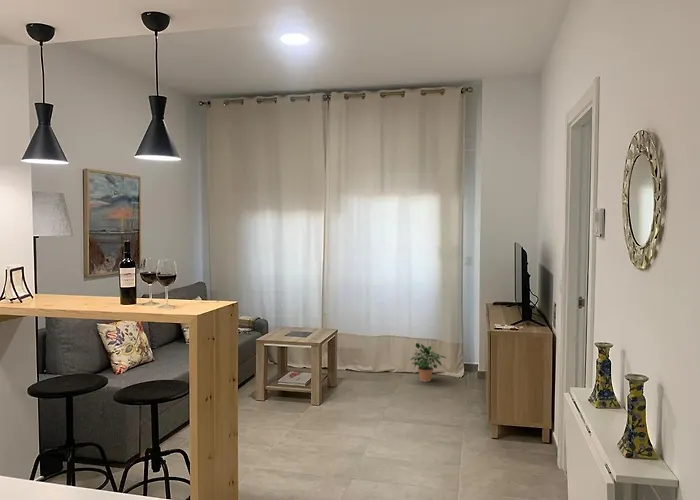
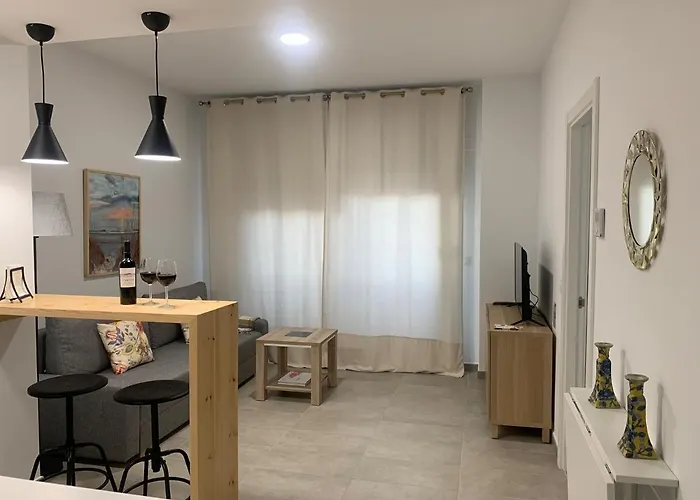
- potted plant (428, 361)
